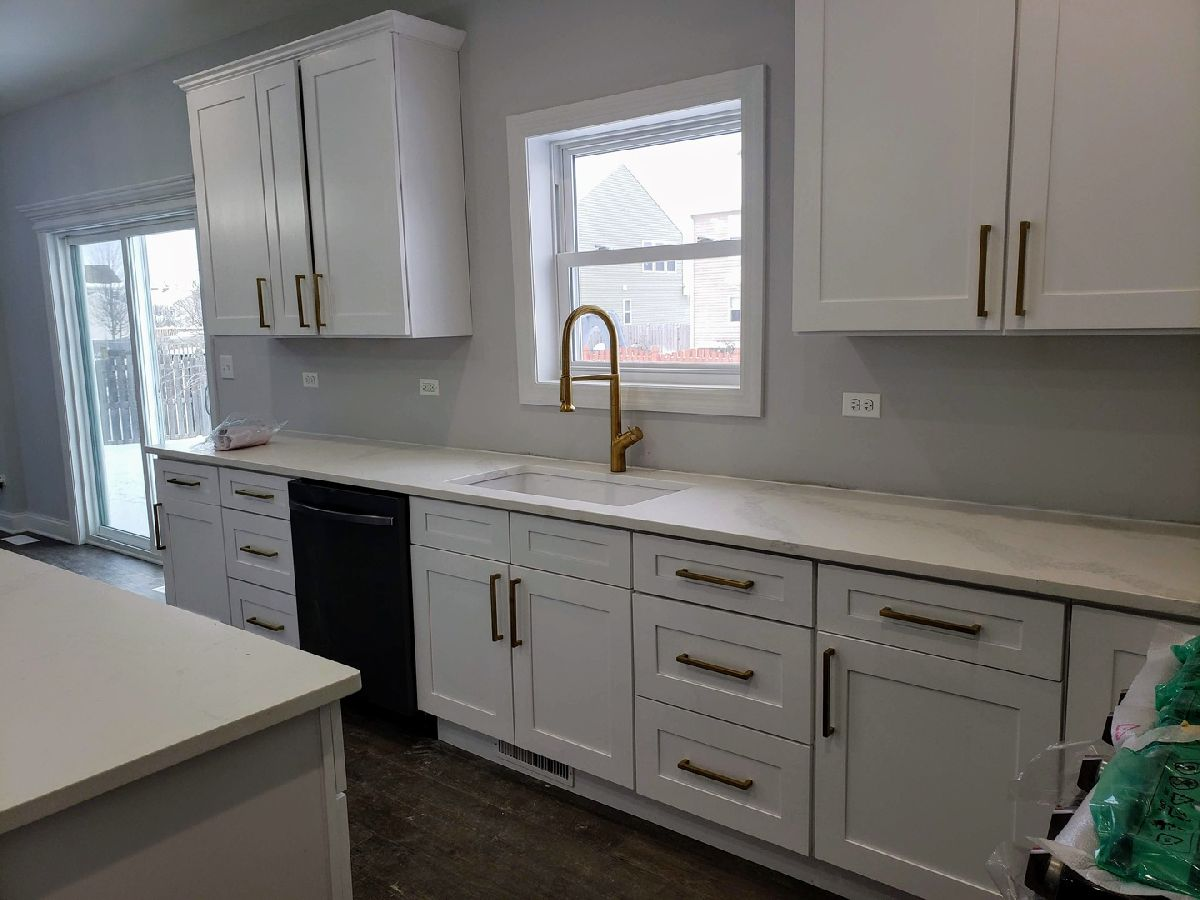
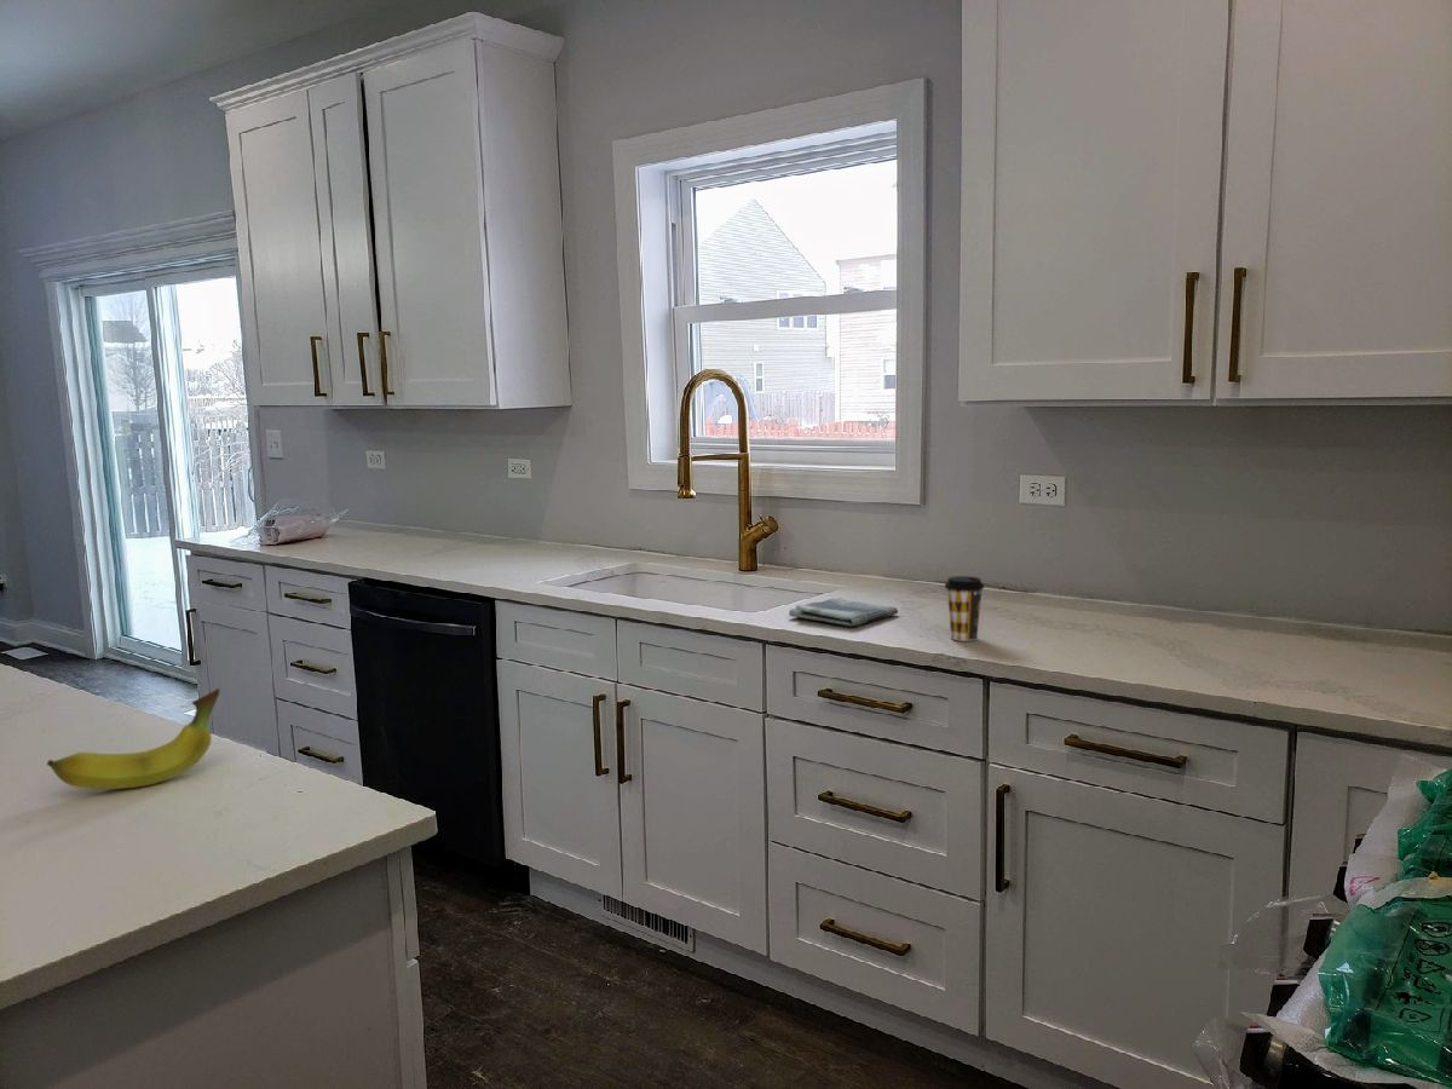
+ coffee cup (963, 607)
+ dish towel (842, 609)
+ fruit (140, 751)
